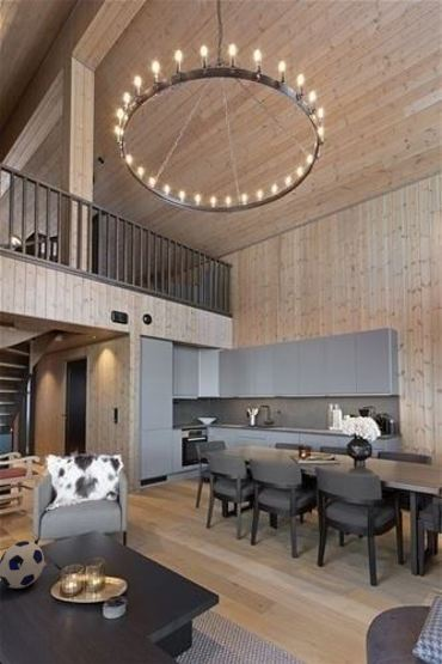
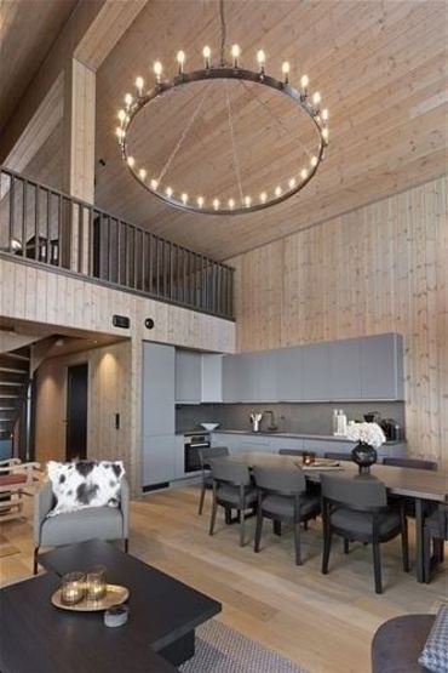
- soccer ball (22, 564)
